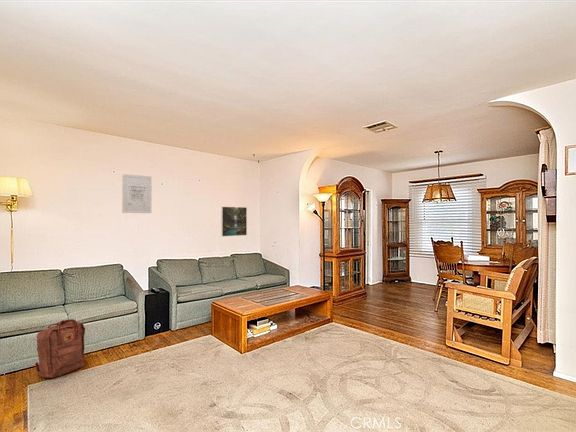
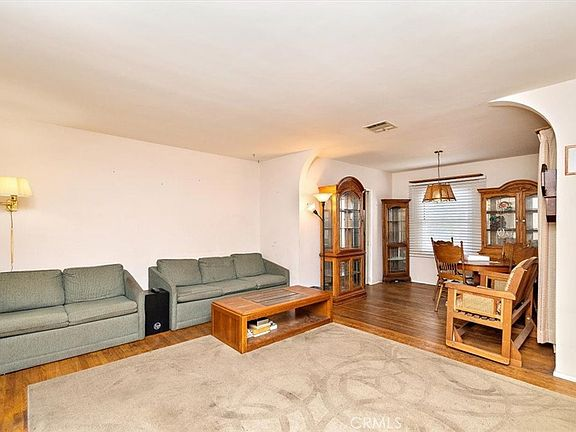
- wall art (137, 194)
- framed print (234, 221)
- backpack (60, 345)
